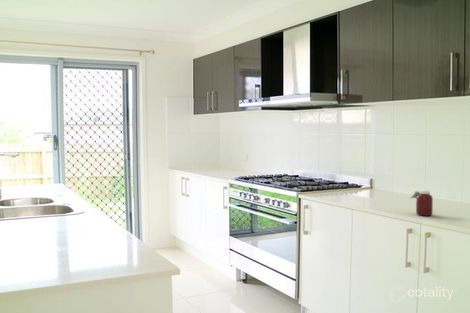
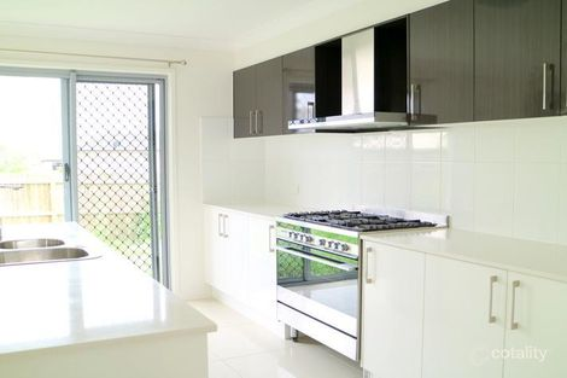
- jar (422, 202)
